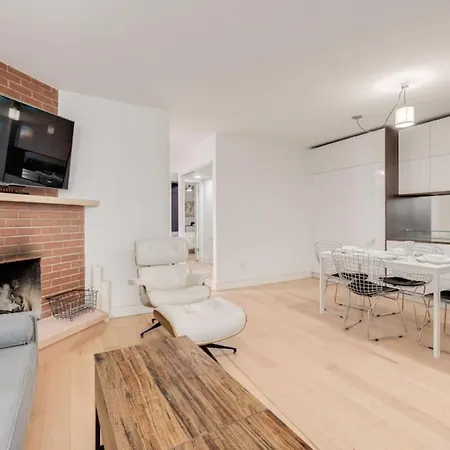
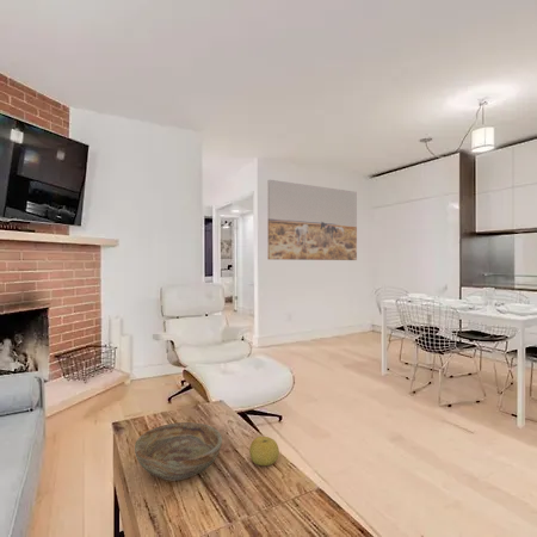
+ wall art (315, 223)
+ bowl (179, 453)
+ fruit (264, 450)
